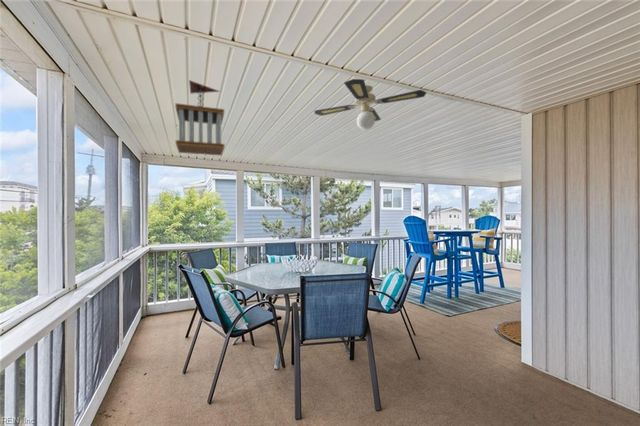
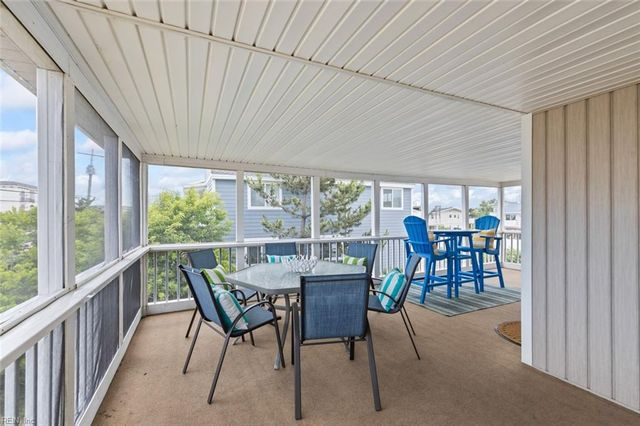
- ceiling fan (365, 108)
- wind chime (200, 119)
